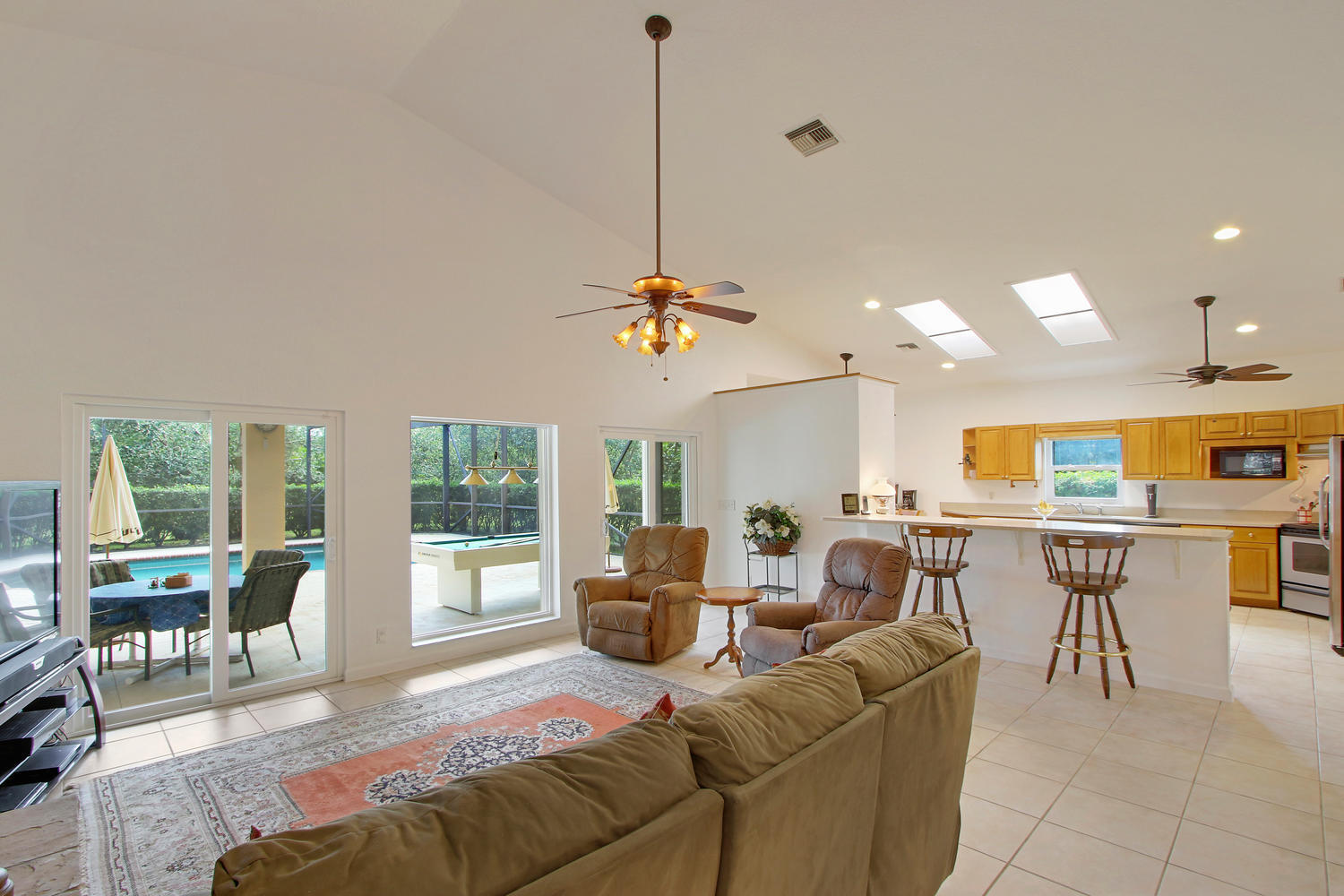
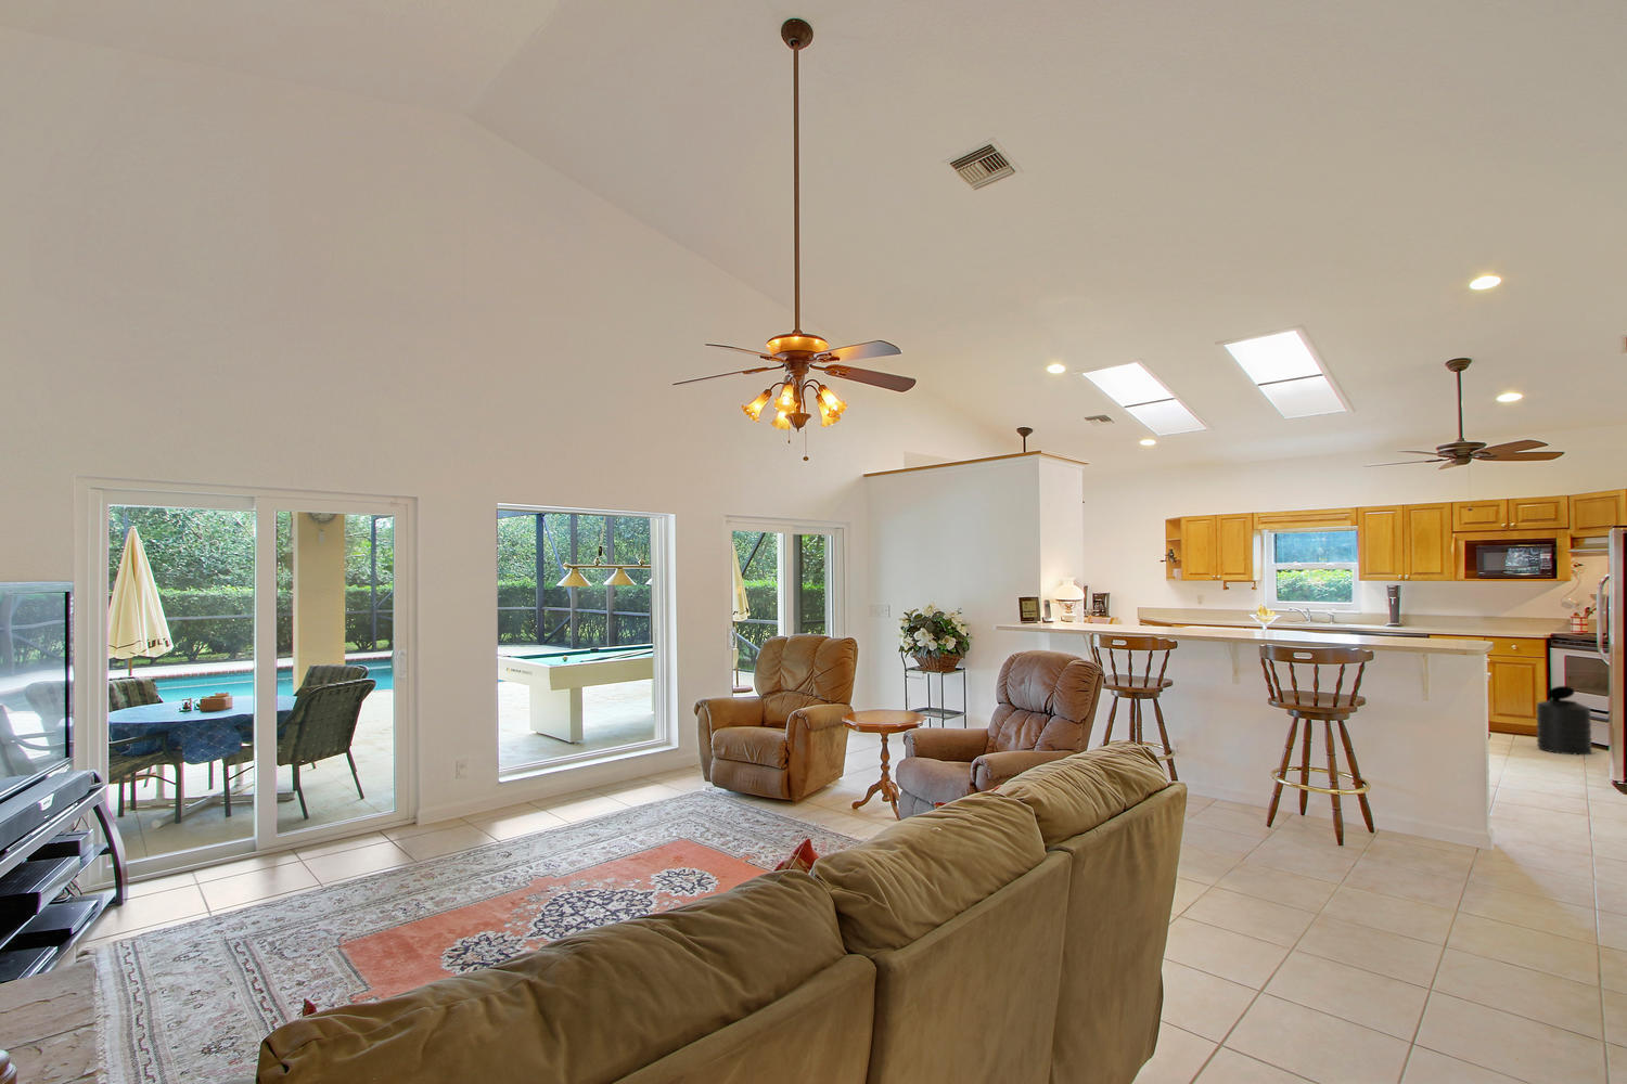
+ trash can (1563, 717)
